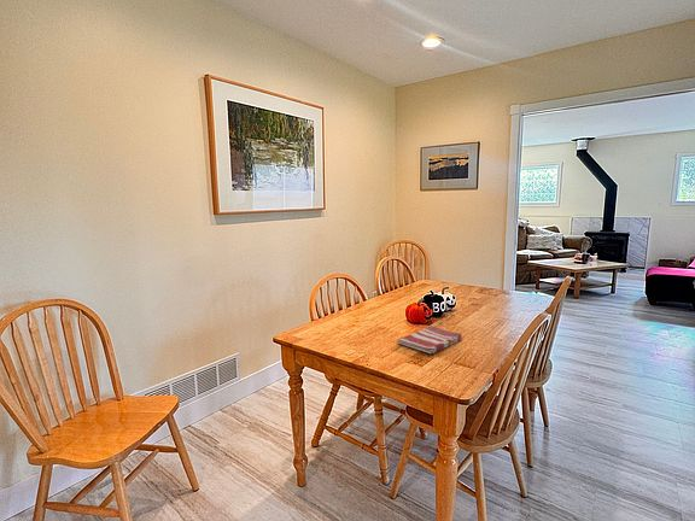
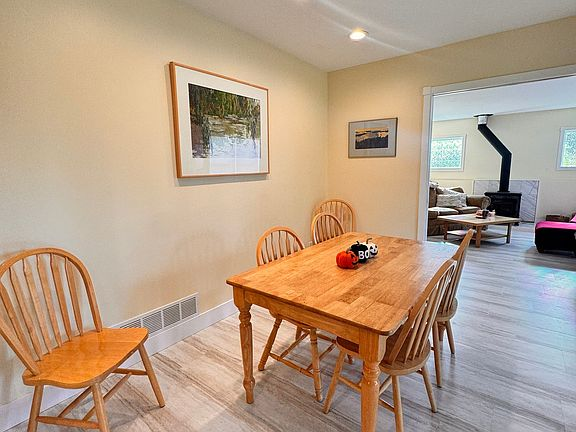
- dish towel (430, 338)
